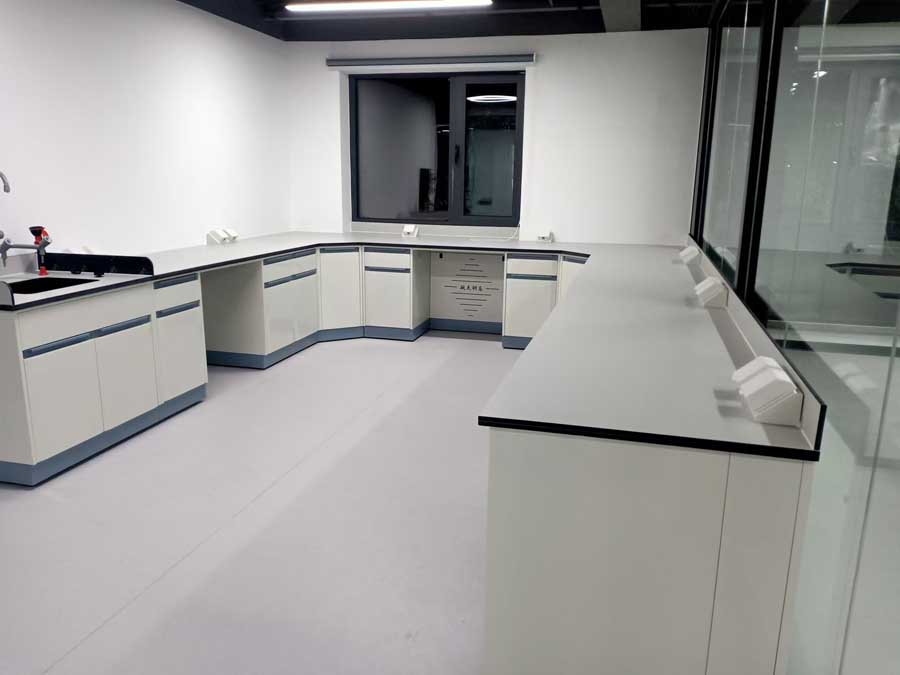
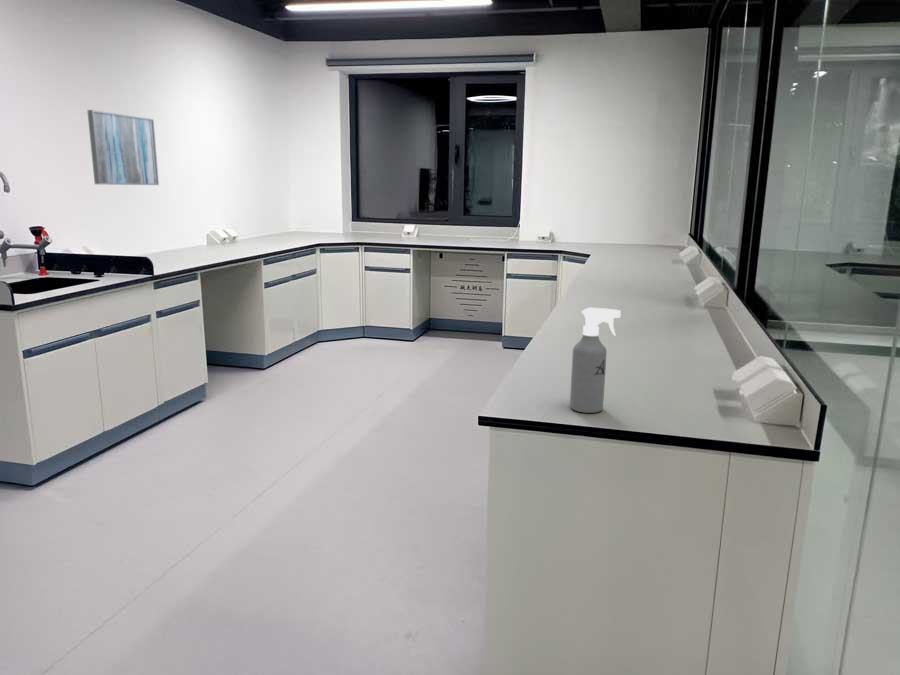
+ spray bottle (594, 359)
+ wall art (125, 150)
